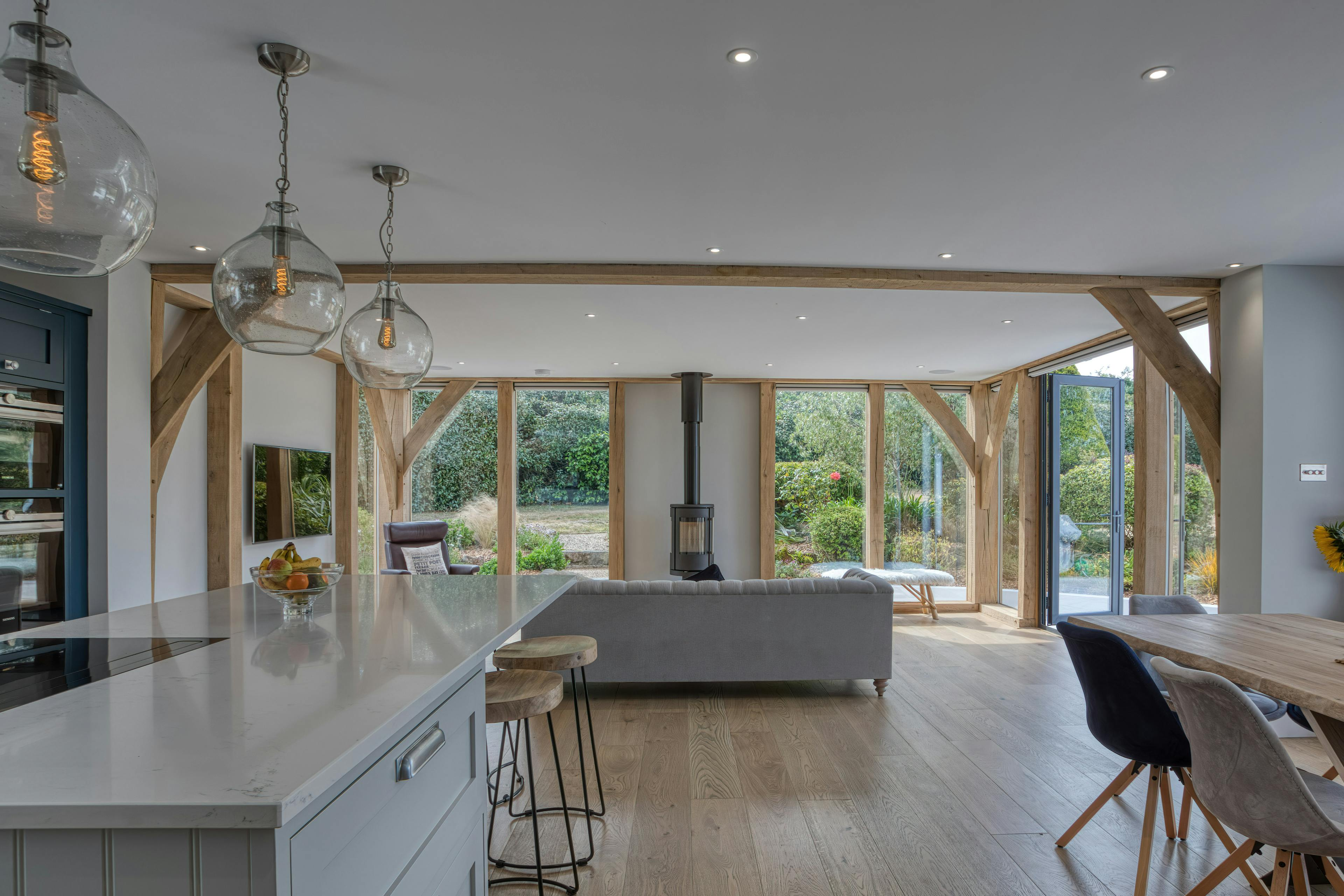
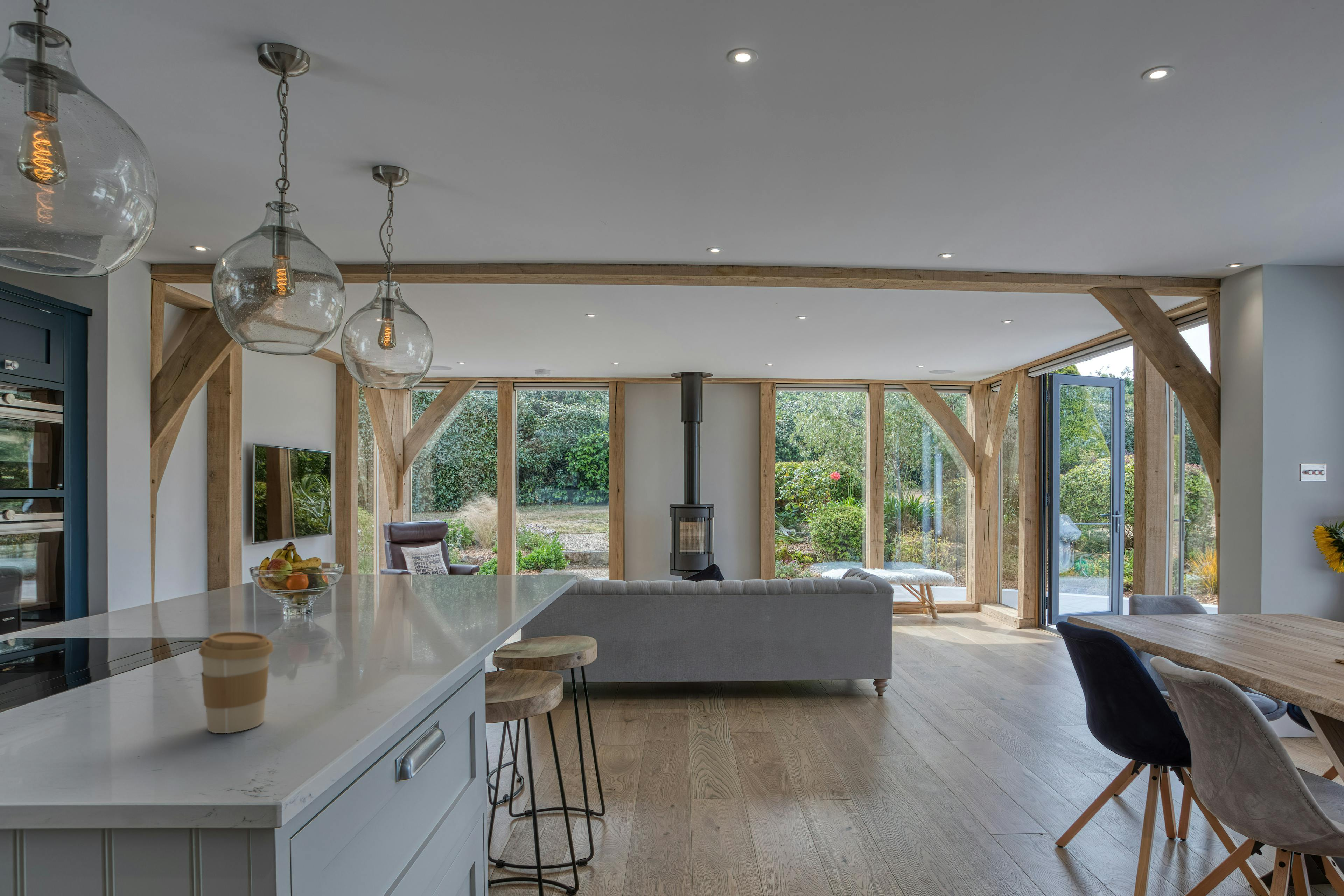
+ coffee cup (236, 679)
